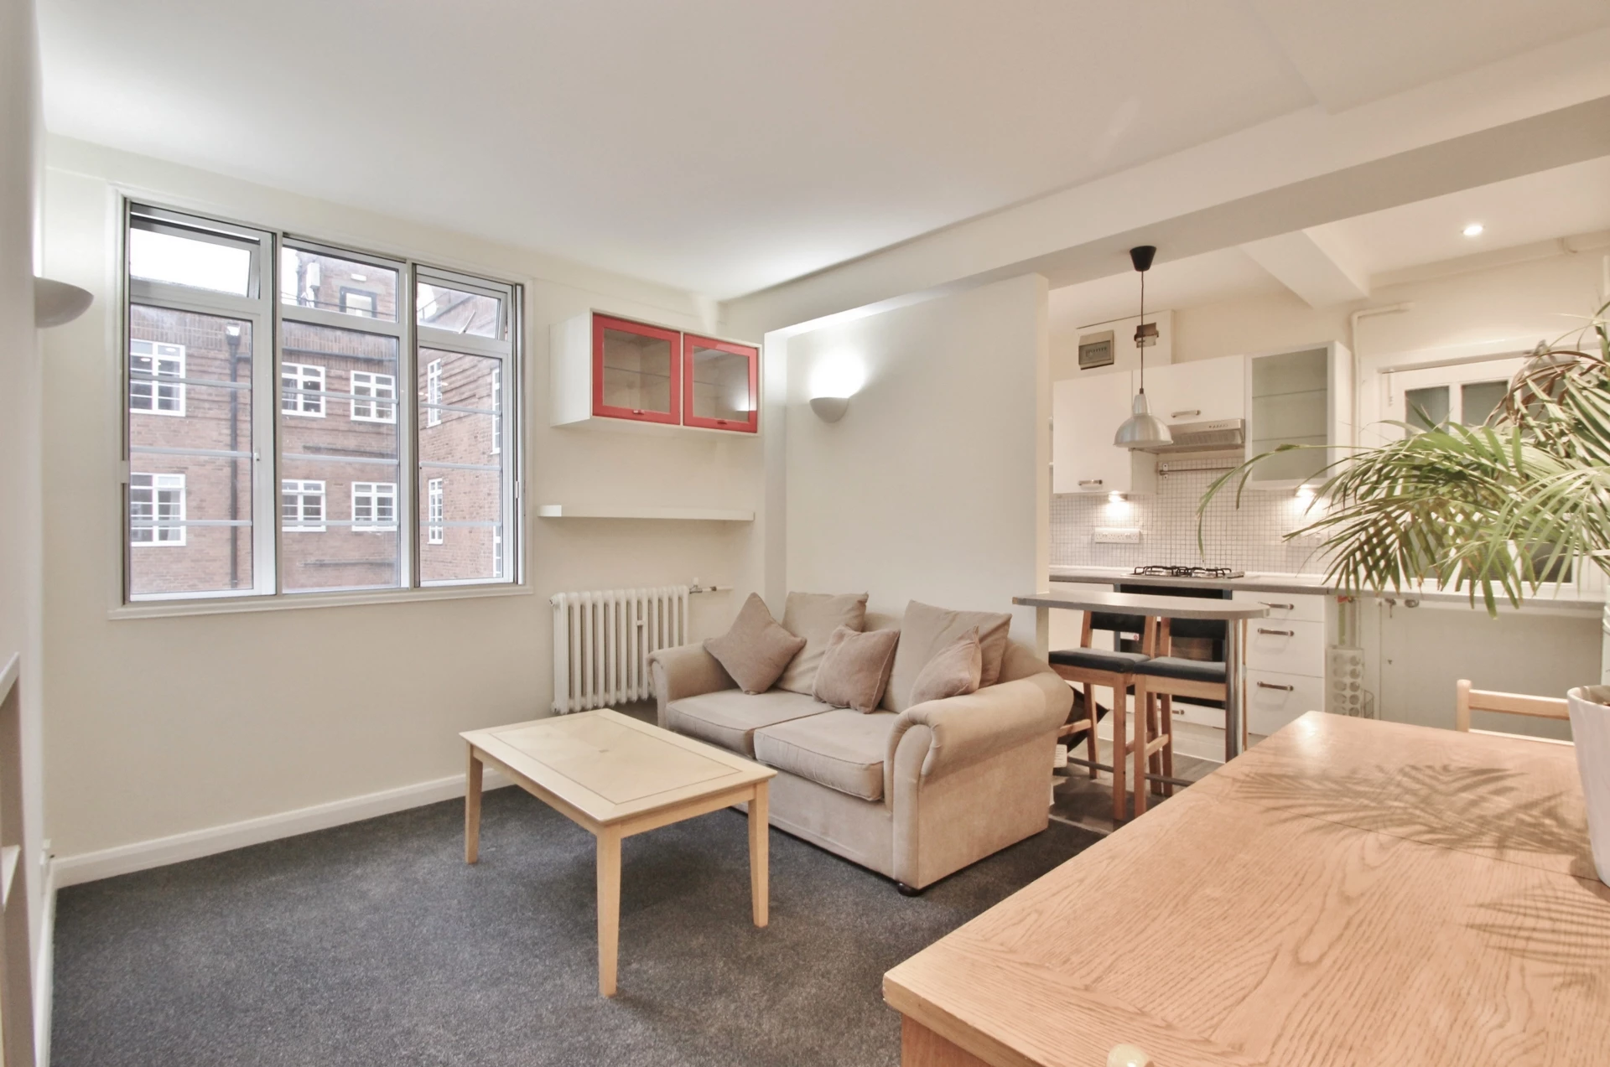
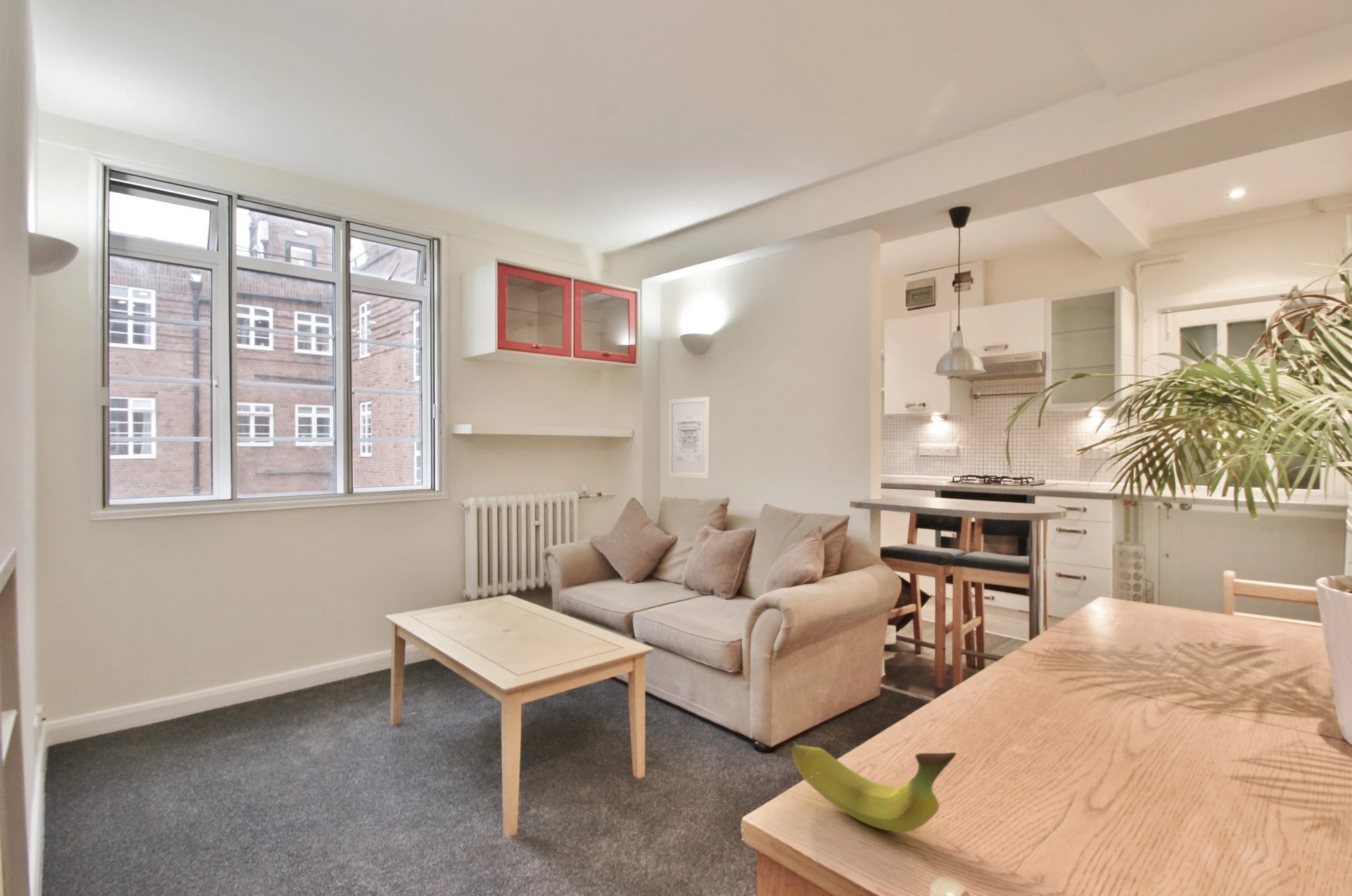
+ fruit (859, 775)
+ wall art (689, 438)
